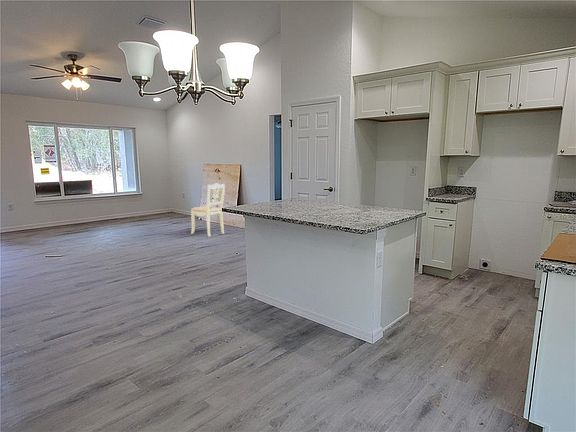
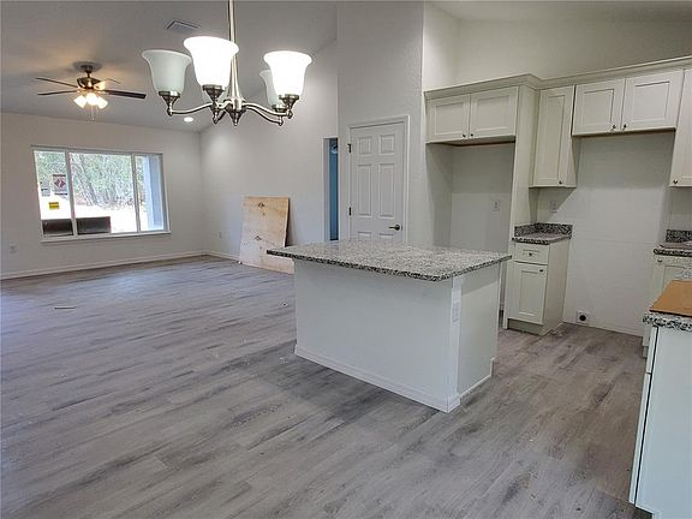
- dining chair (207, 208)
